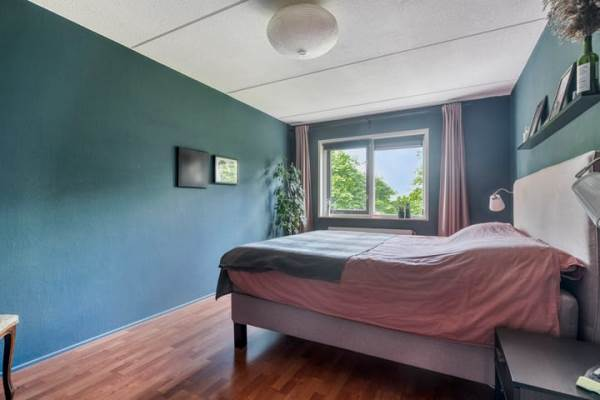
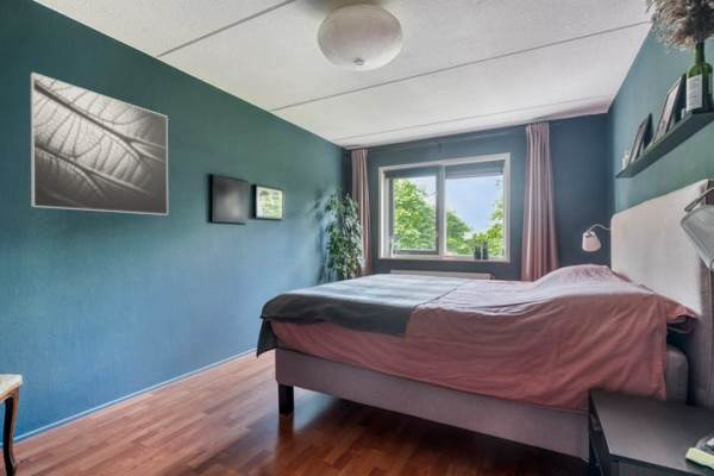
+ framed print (109, 155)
